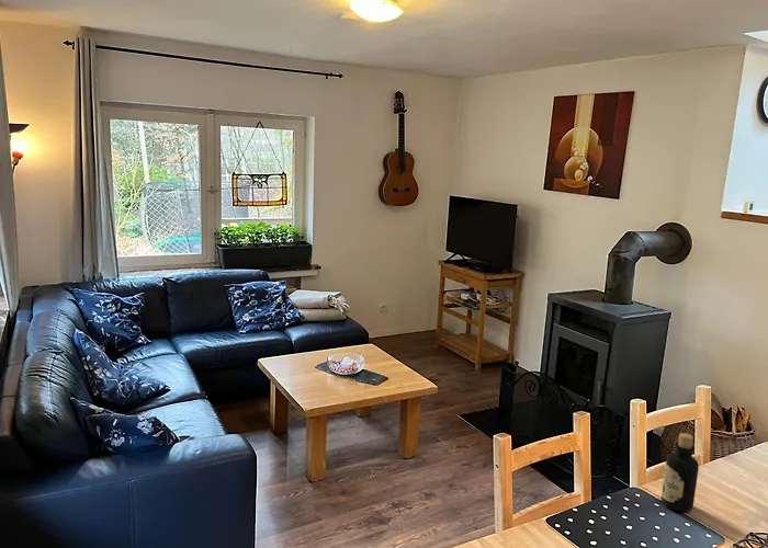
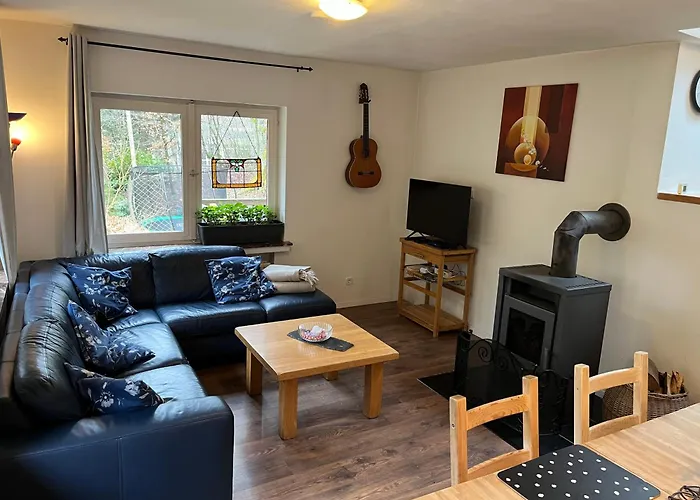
- bottle (681, 470)
